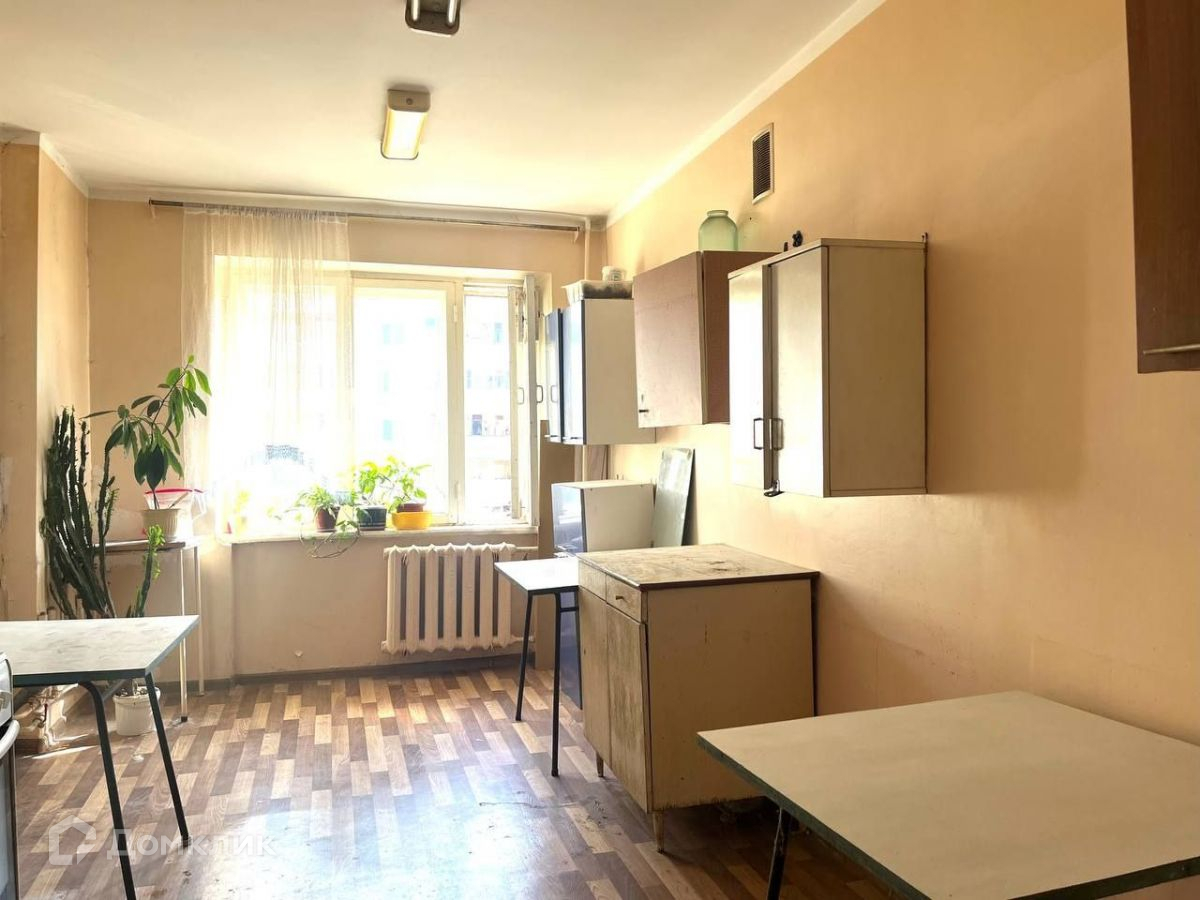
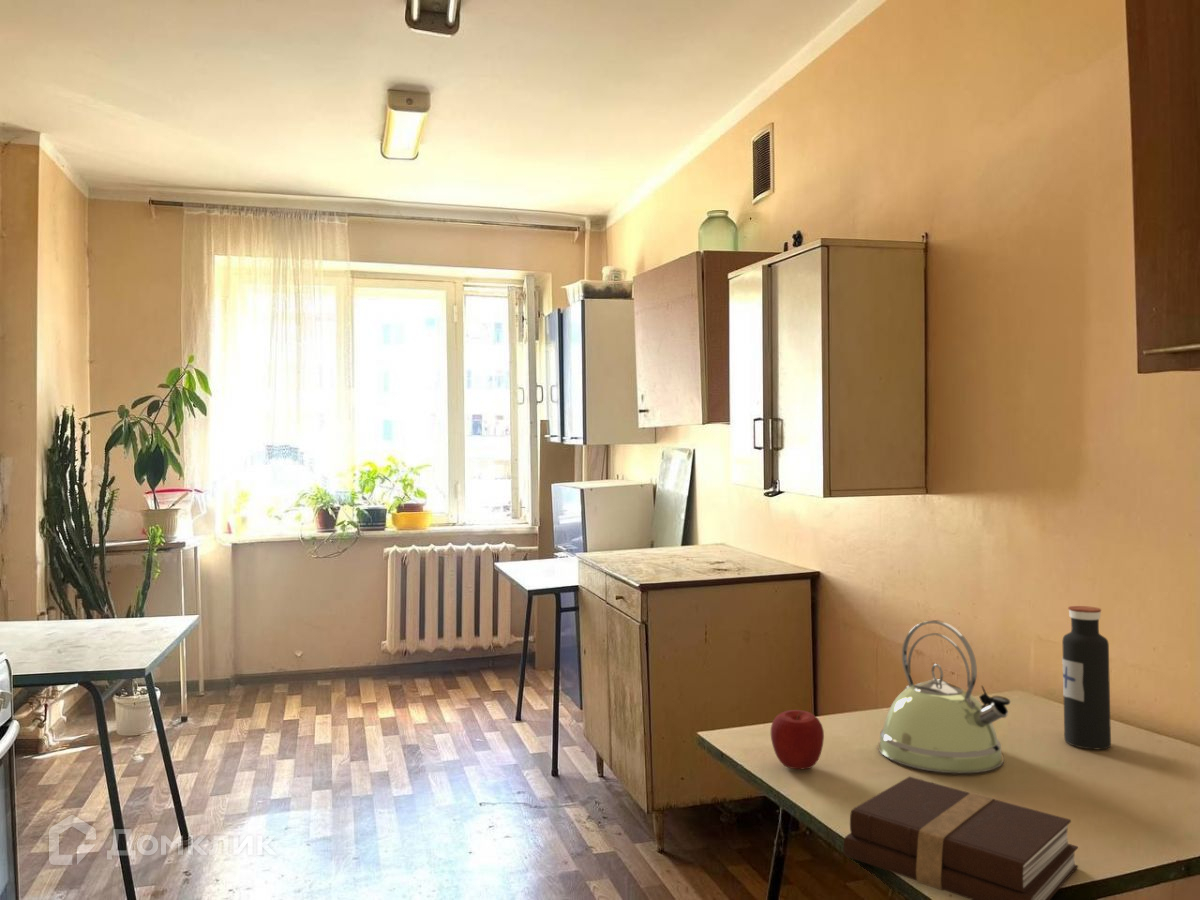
+ apple (797, 739)
+ book (958, 838)
+ water bottle (1086, 675)
+ kettle (945, 688)
